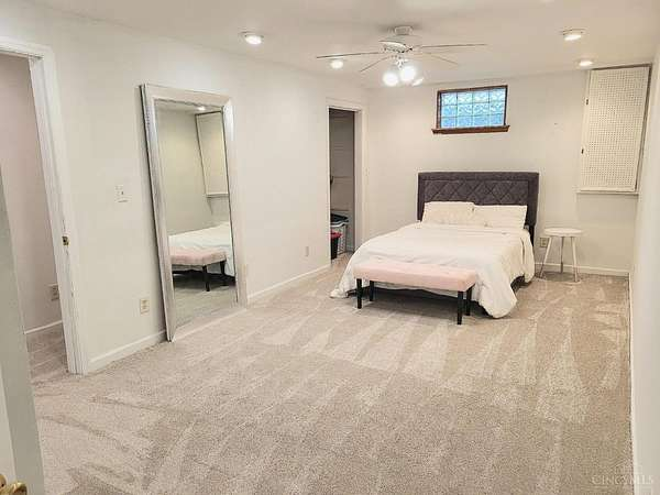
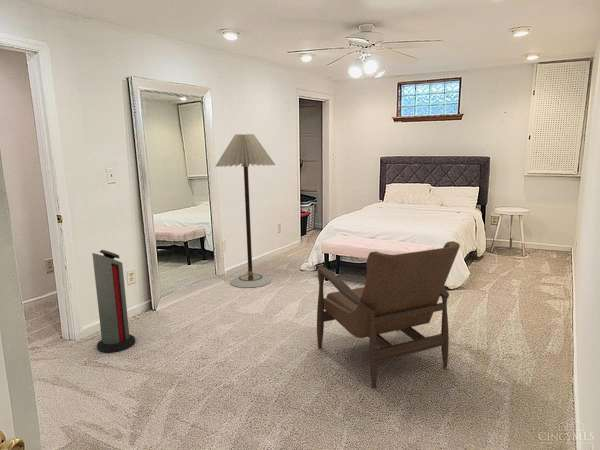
+ armchair (385, 298)
+ air purifier (111, 297)
+ floor lamp (247, 209)
